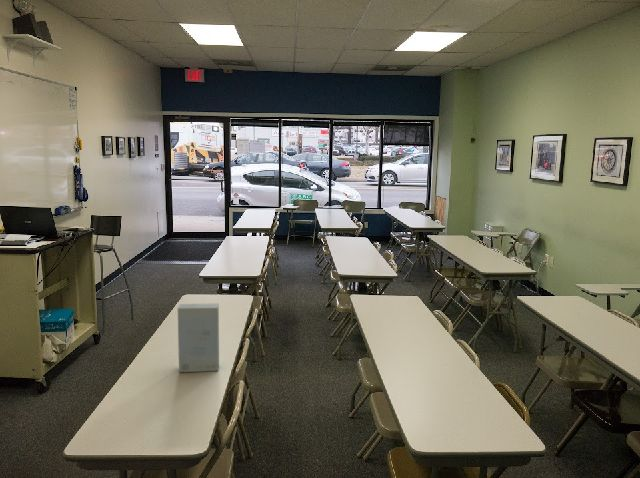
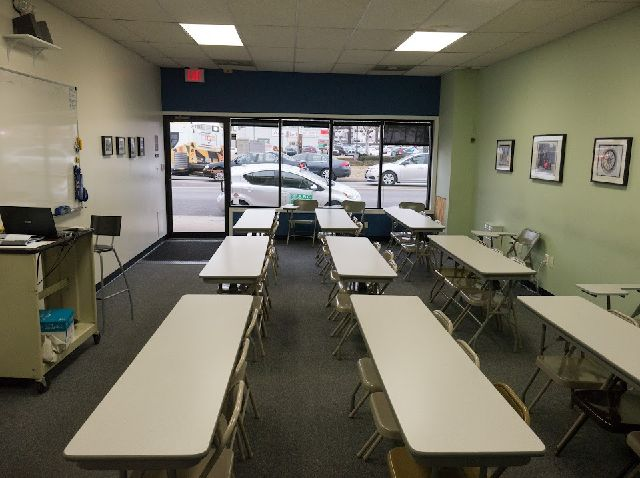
- book (199, 337)
